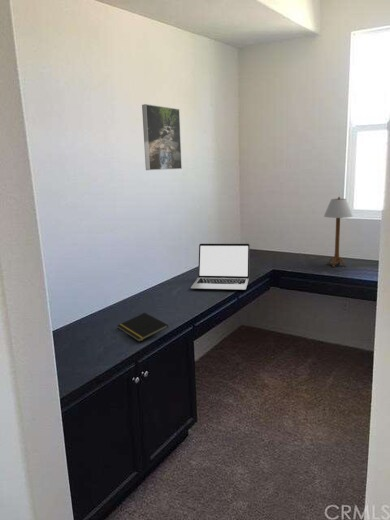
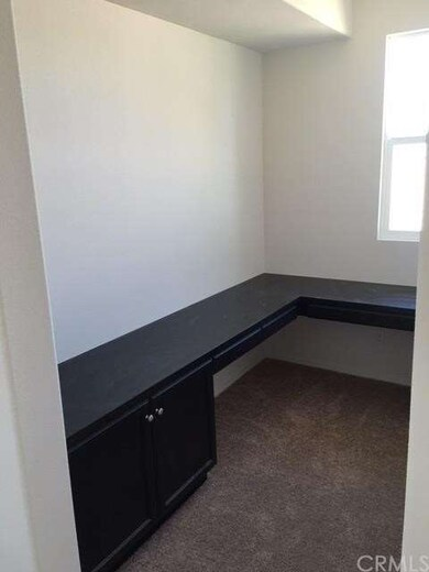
- notepad (142, 326)
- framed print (163, 138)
- laptop (221, 265)
- table lamp (337, 231)
